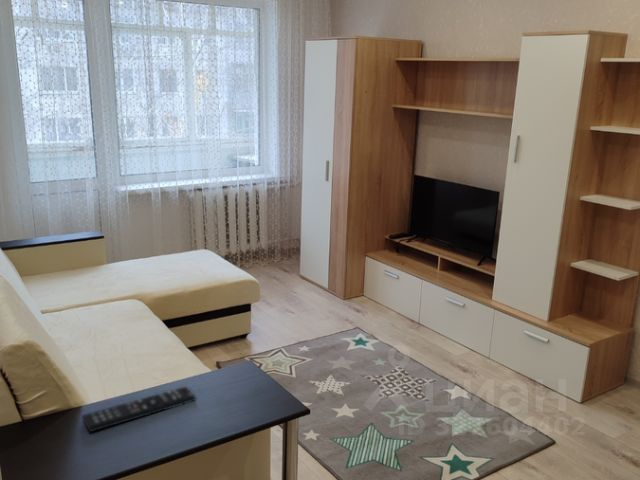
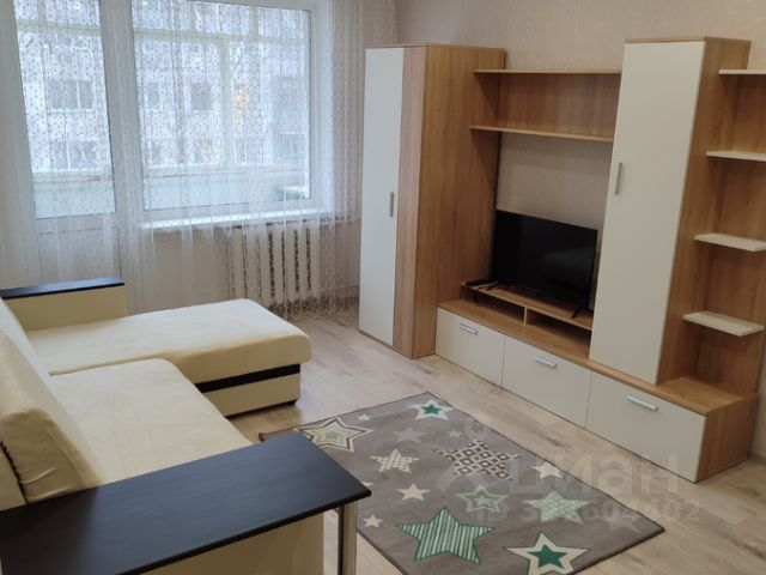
- remote control (141, 406)
